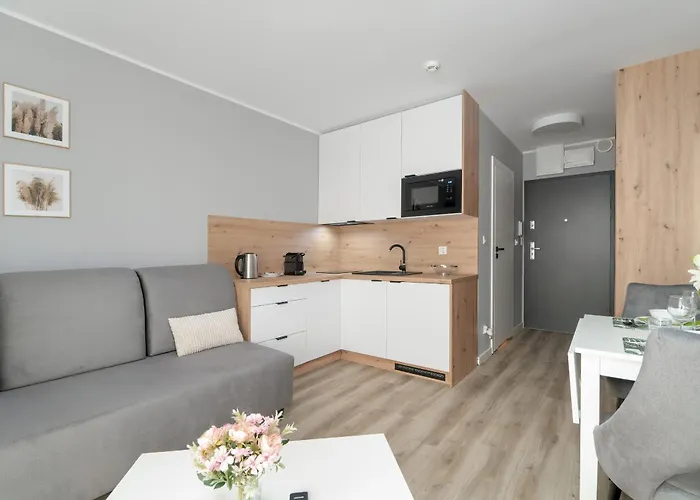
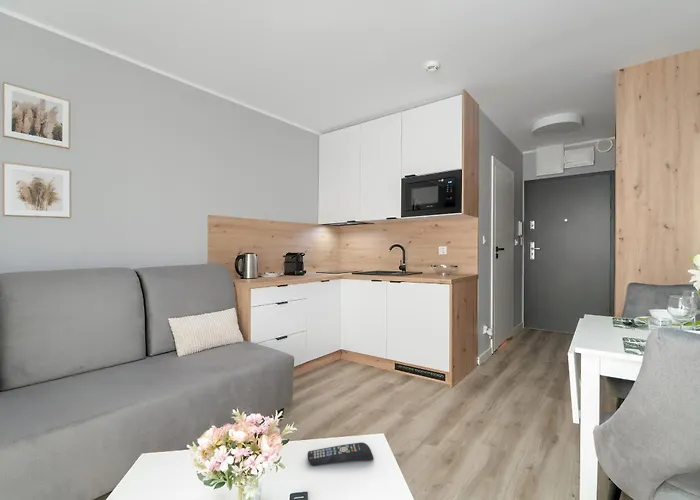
+ remote control (340, 453)
